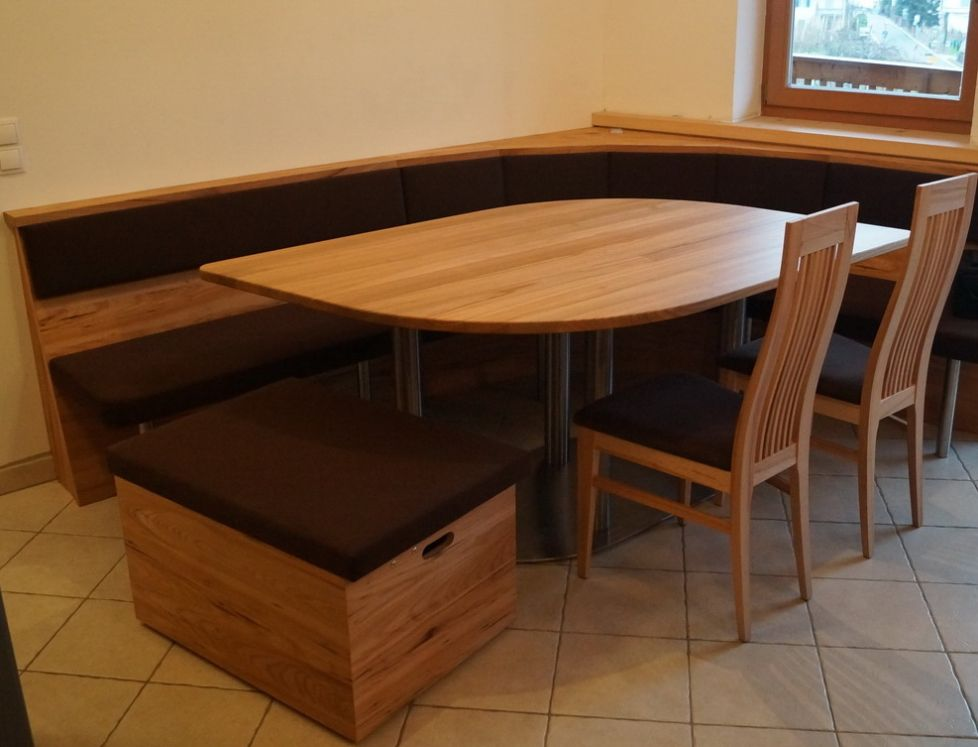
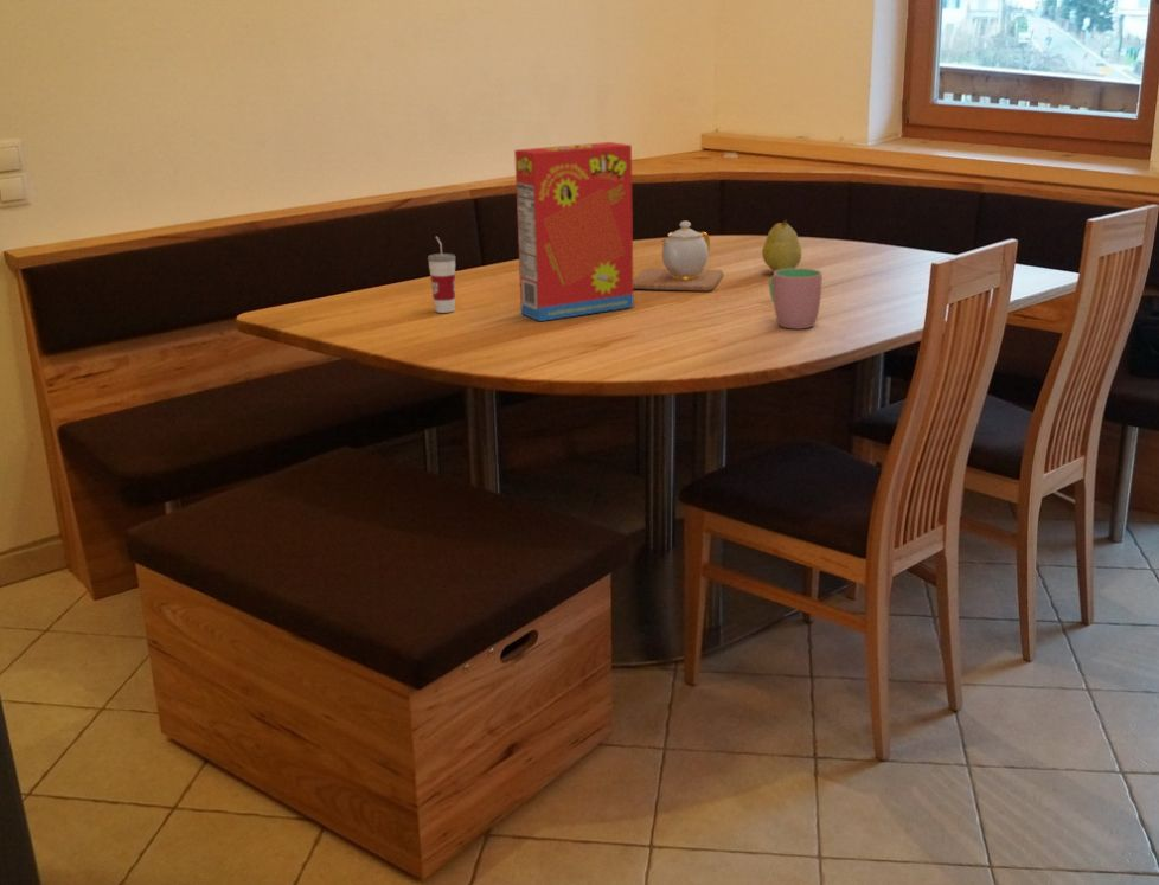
+ cup (442, 274)
+ cereal box (575, 230)
+ cup (792, 297)
+ fruit (781, 245)
+ teapot (677, 251)
